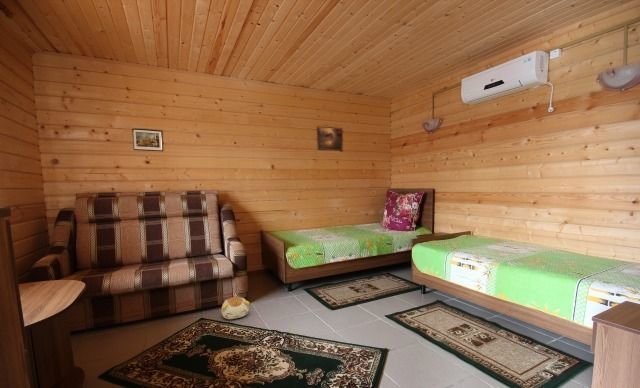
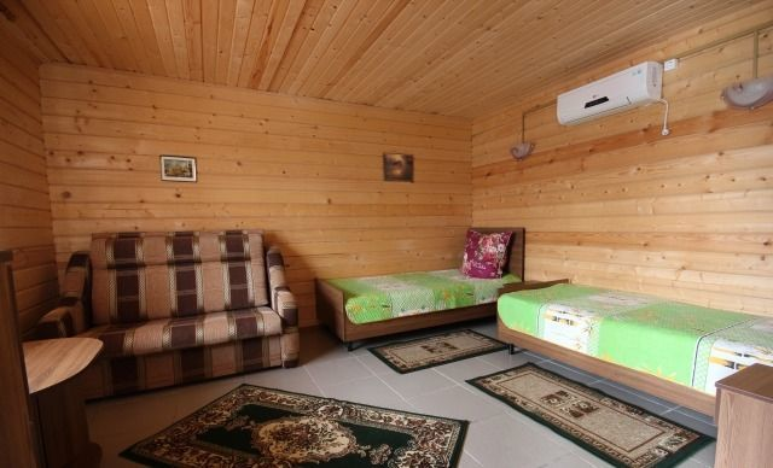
- plush toy (234, 305)
